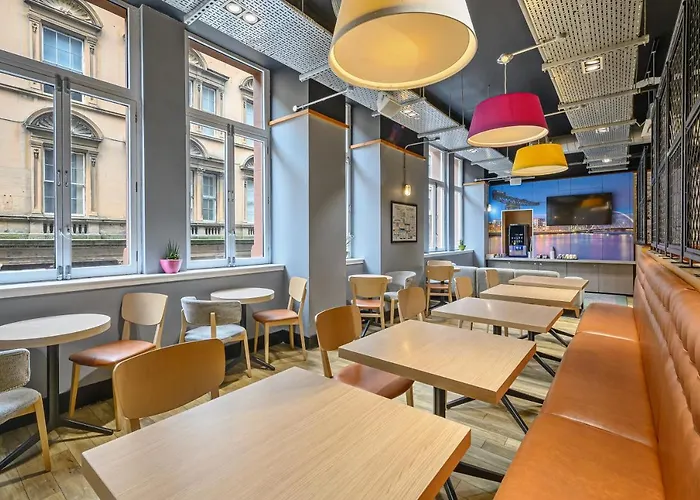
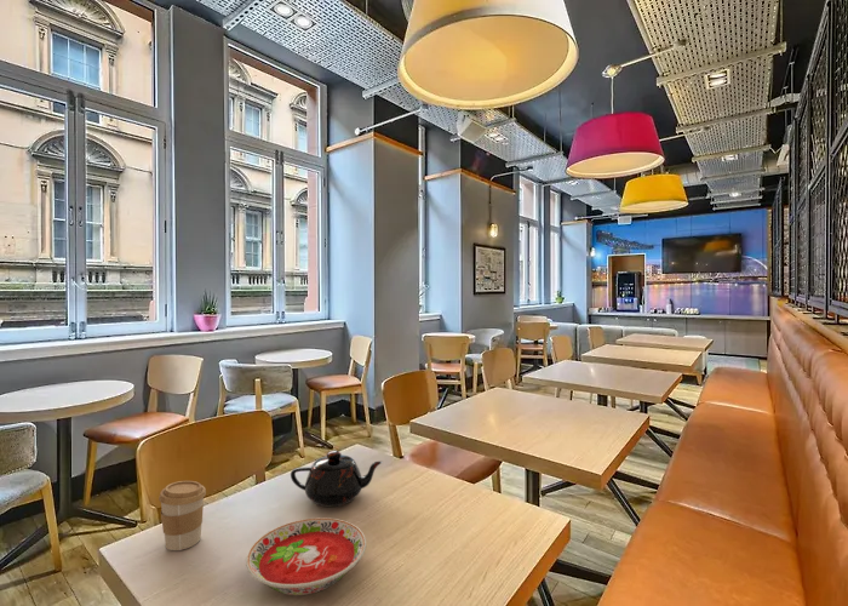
+ bowl (308, 559)
+ teapot (337, 474)
+ coffee cup (183, 513)
